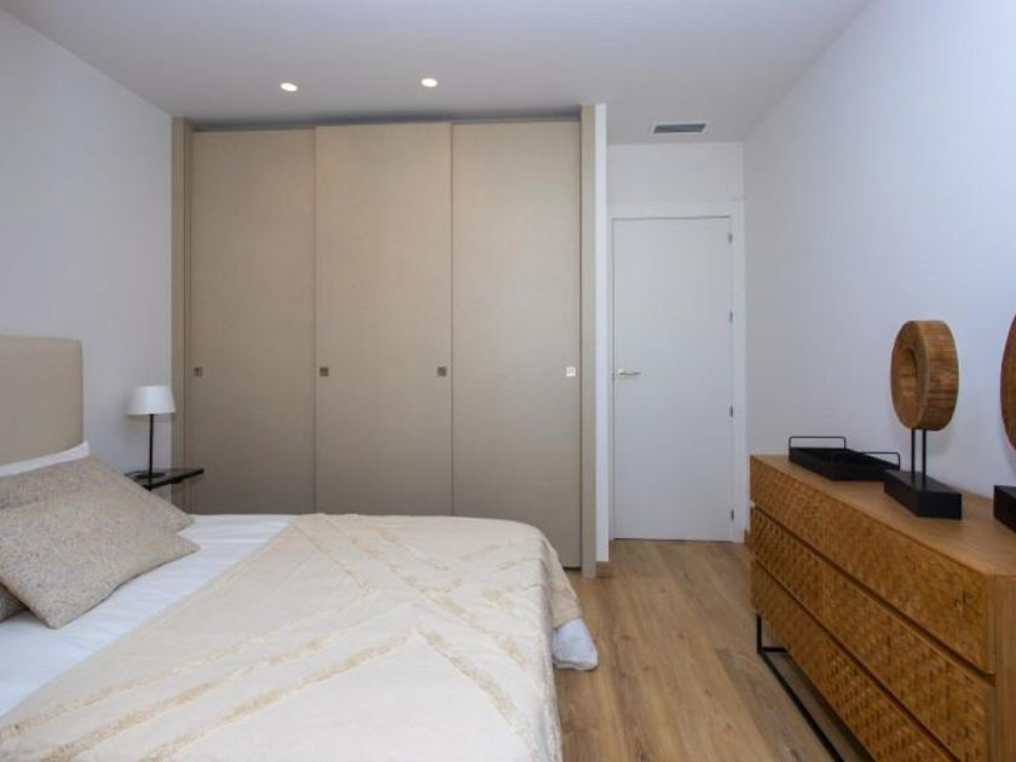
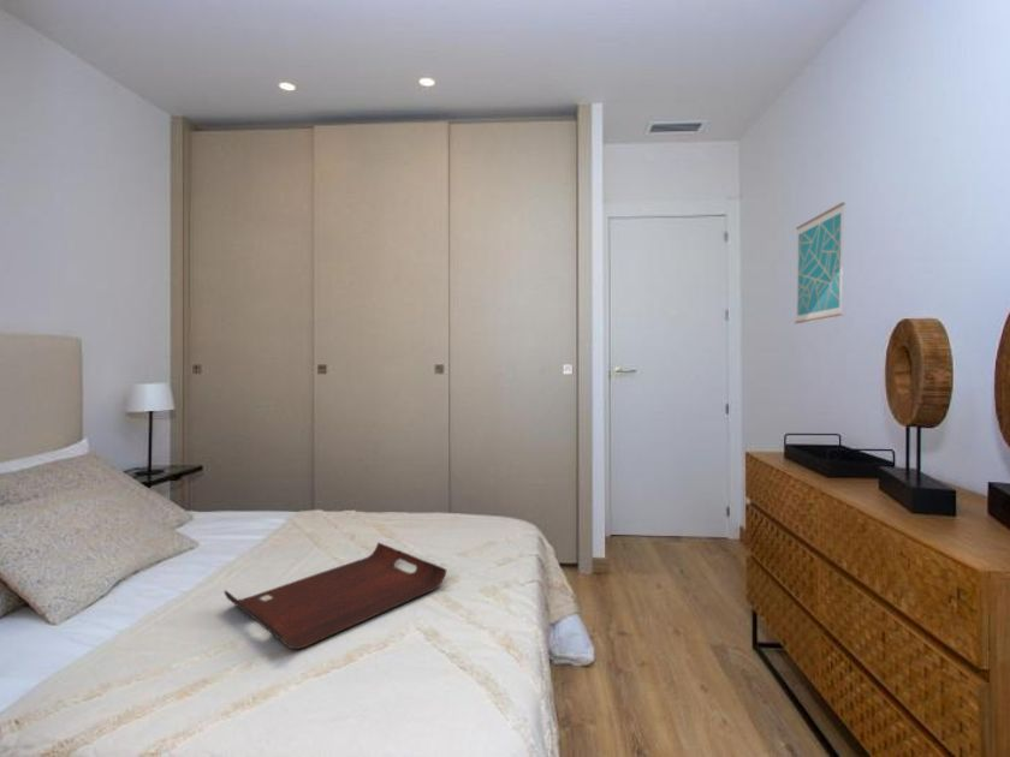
+ serving tray (340, 588)
+ wall art (818, 268)
